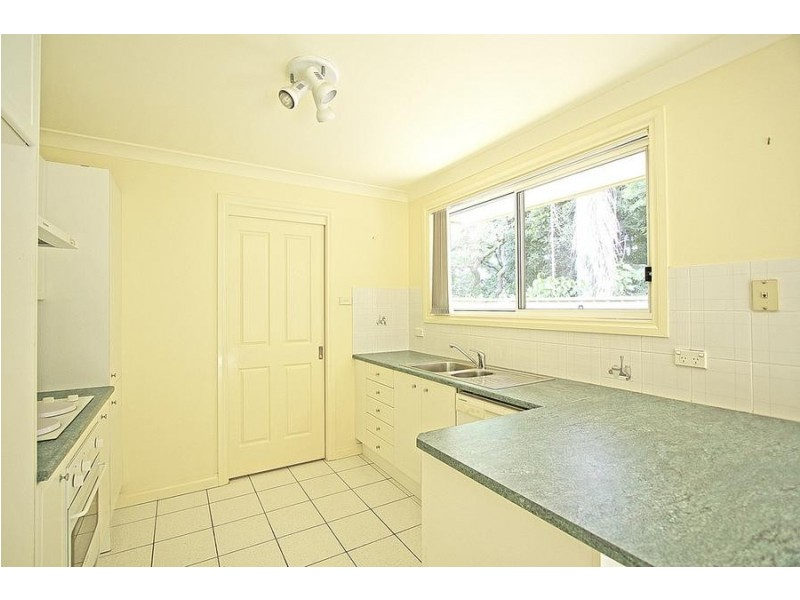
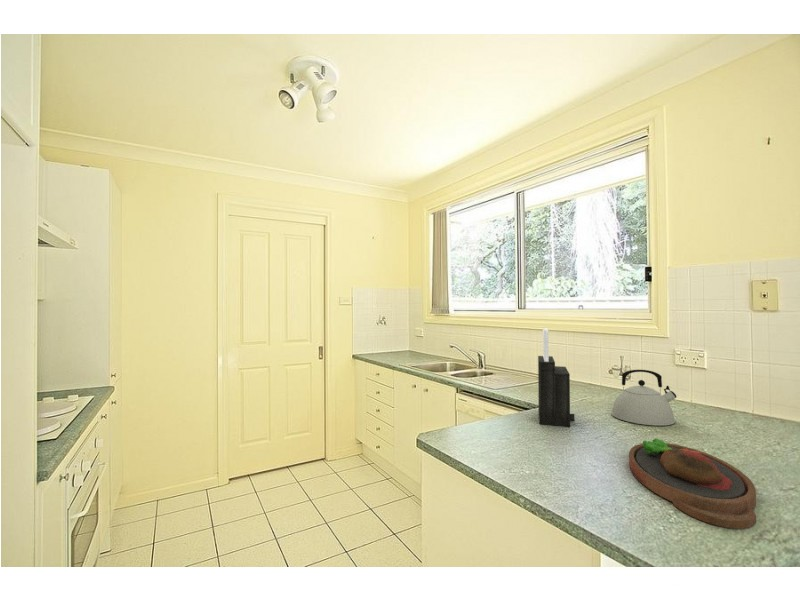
+ knife block (556, 374)
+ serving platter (685, 463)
+ kettle (643, 393)
